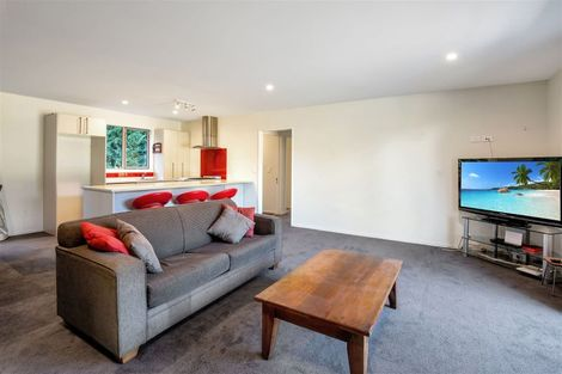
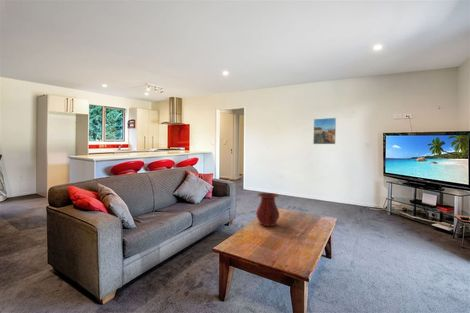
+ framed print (324, 131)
+ vase (267, 209)
